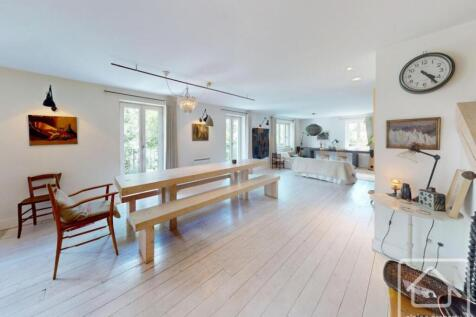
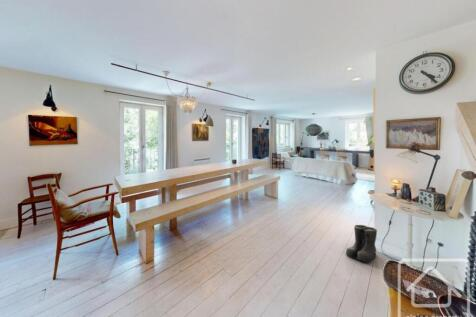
+ boots (361, 241)
